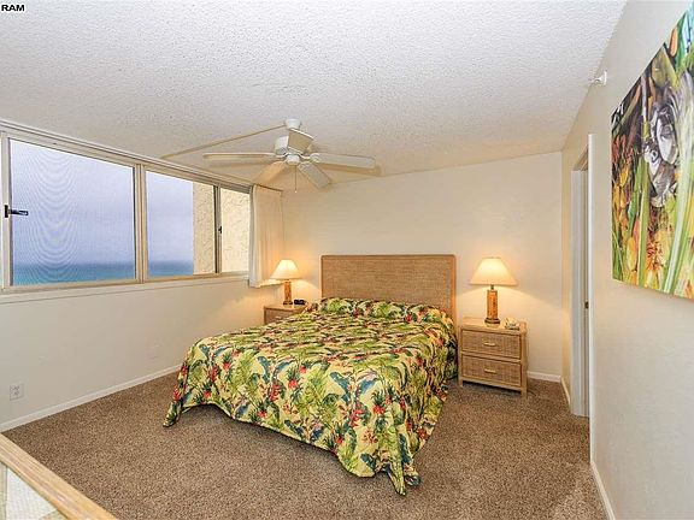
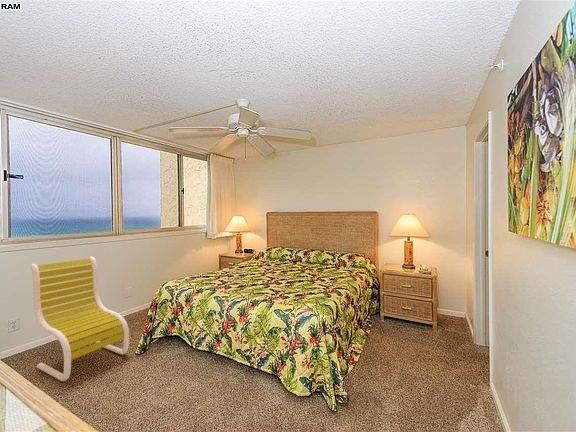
+ lounge chair (81, 311)
